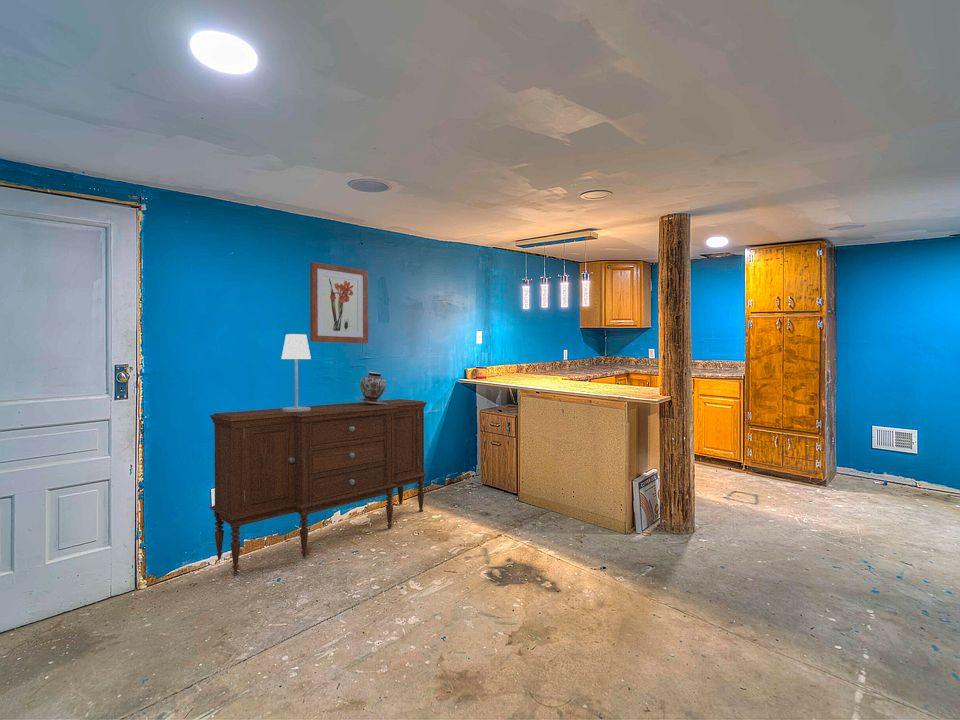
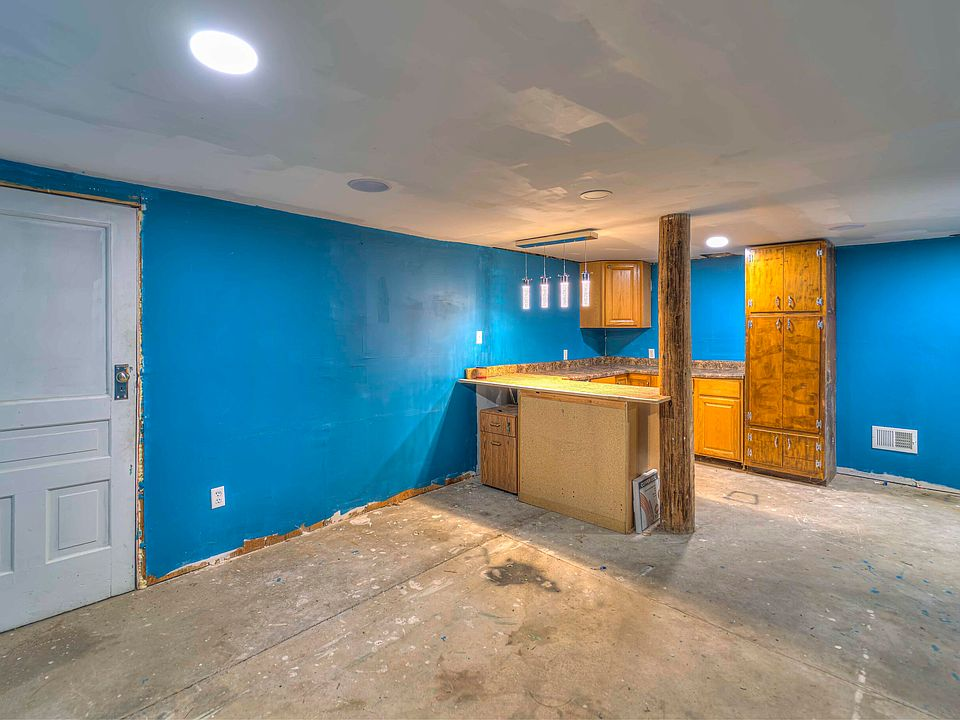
- wall art (340, 304)
- sideboard (335, 471)
- table lamp (296, 372)
- decorative vase (371, 388)
